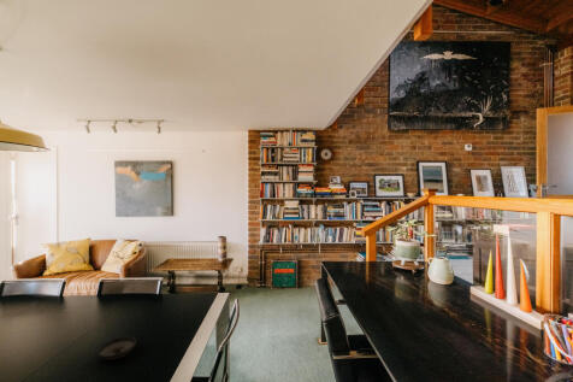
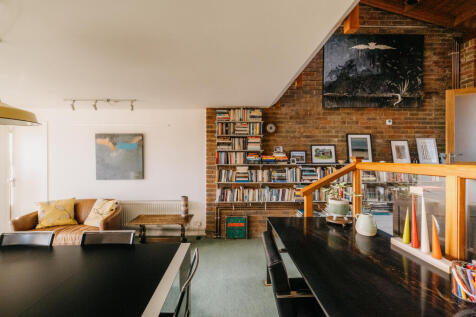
- saucer (117, 349)
